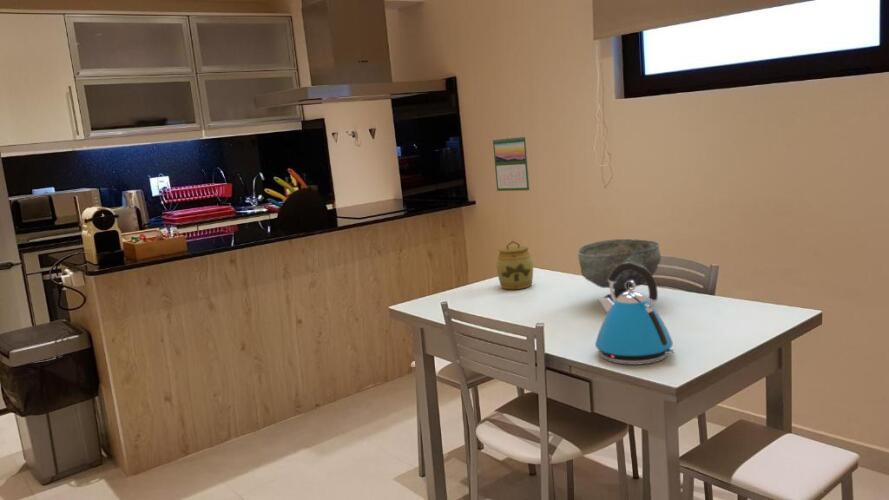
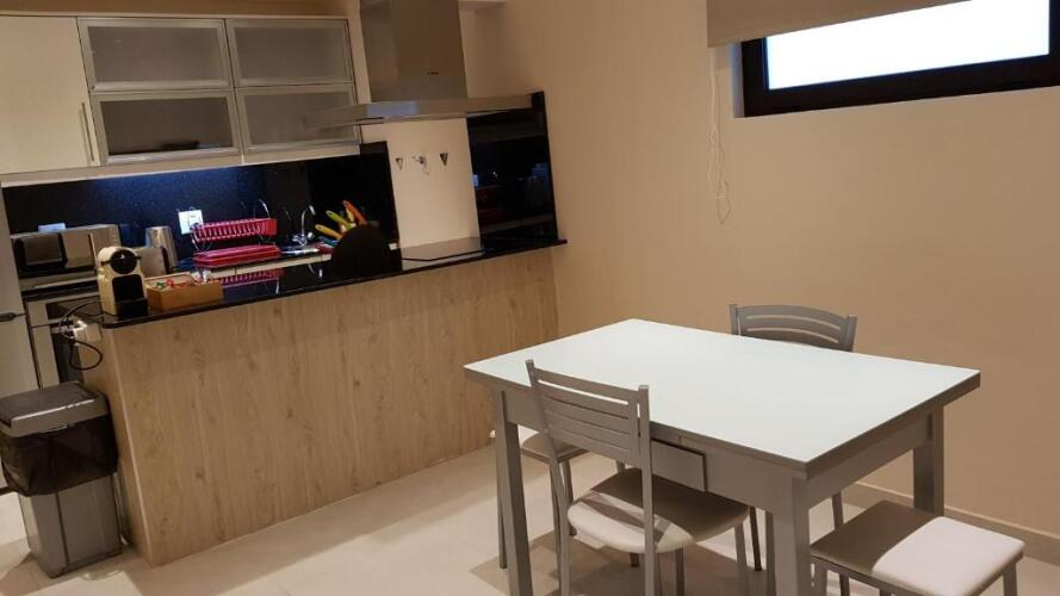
- jar (514, 263)
- decorative bowl (620, 274)
- calendar (511, 163)
- kettle (633, 308)
